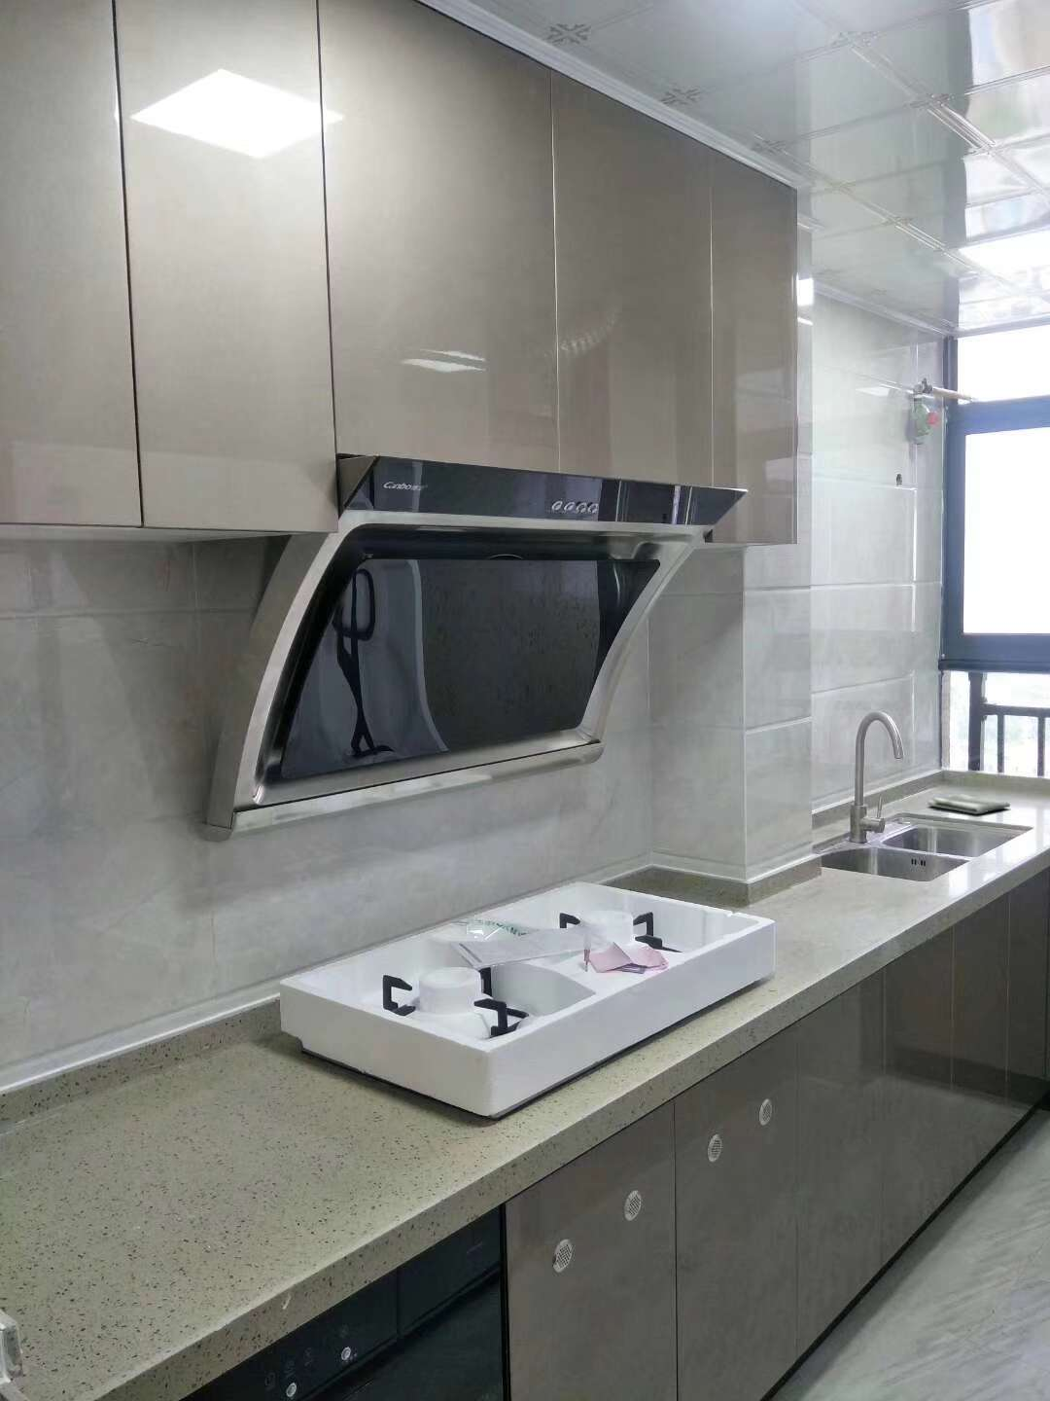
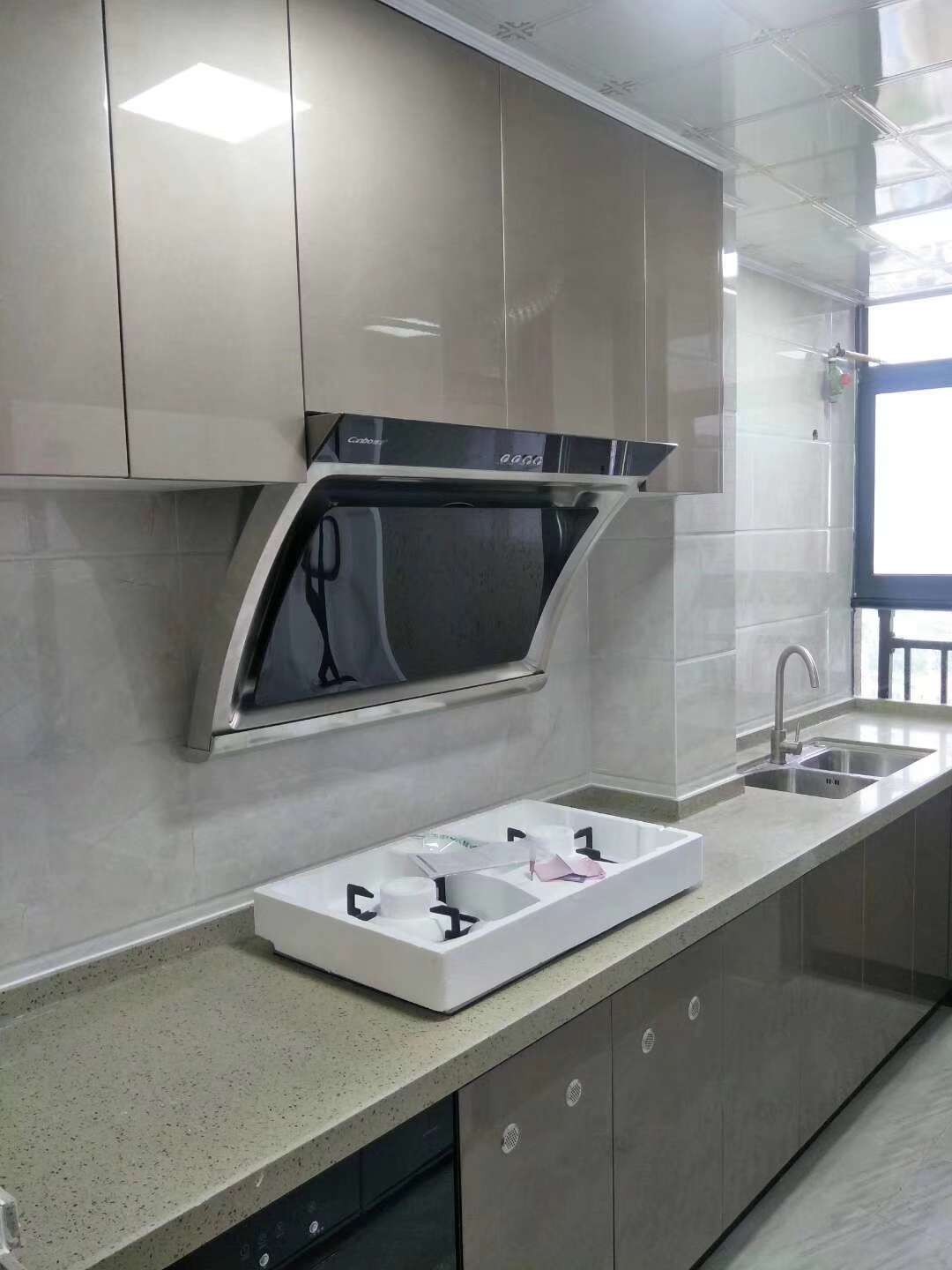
- dish towel (967, 802)
